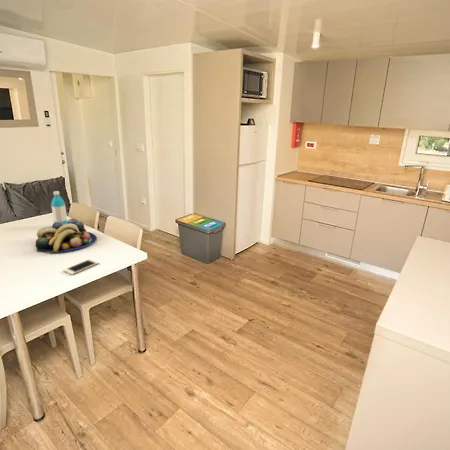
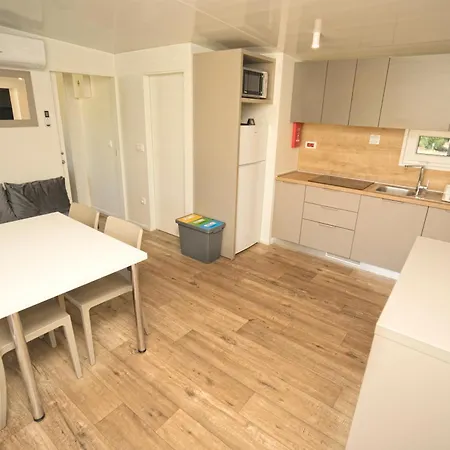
- water bottle (58, 208)
- fruit bowl (66, 232)
- cell phone (81, 266)
